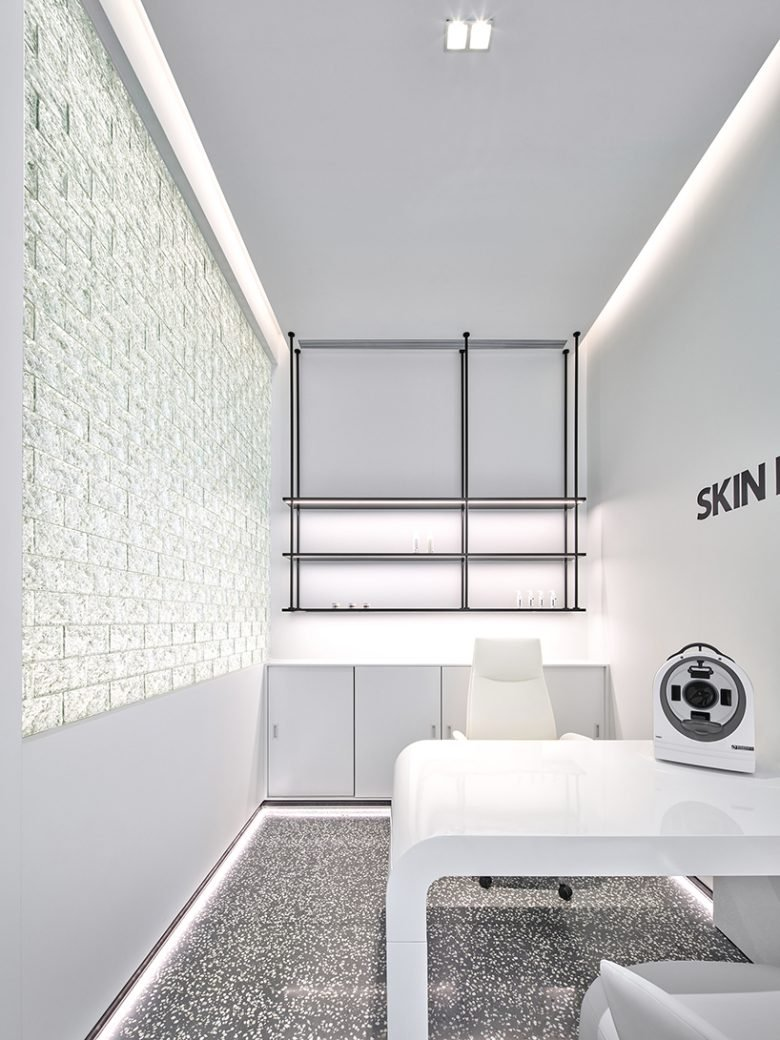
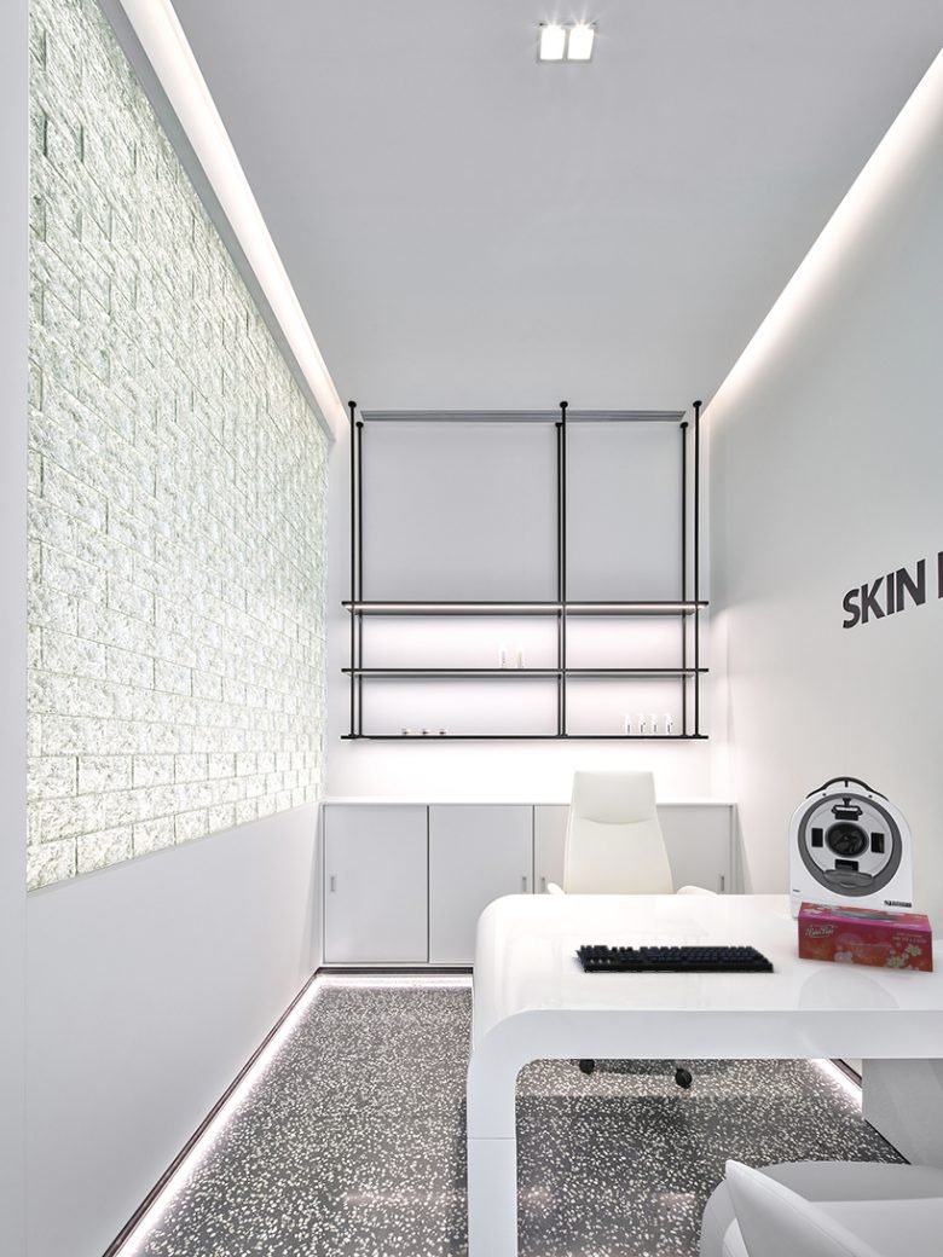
+ tissue box (863, 935)
+ keyboard (670, 956)
